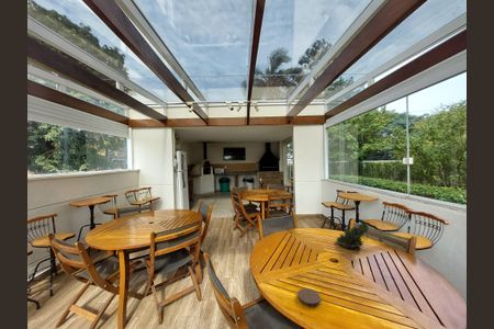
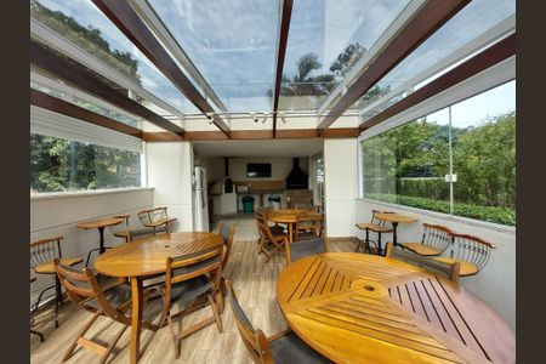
- succulent plant (352, 231)
- coaster (308, 296)
